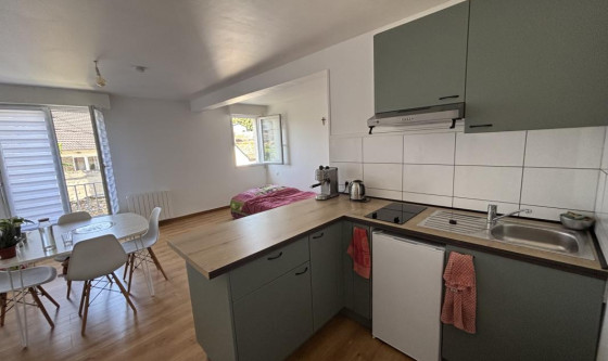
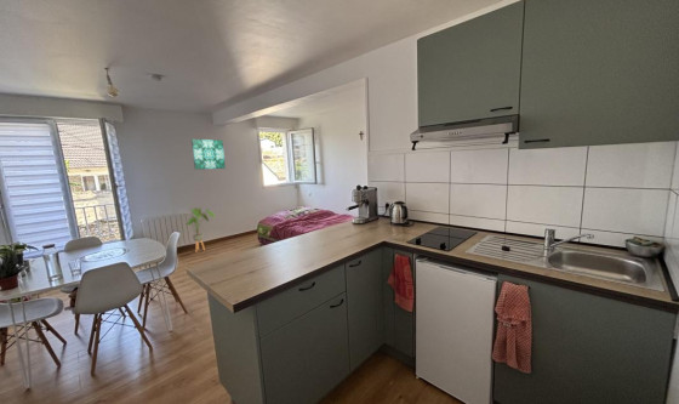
+ wall art (209, 154)
+ house plant (198, 228)
